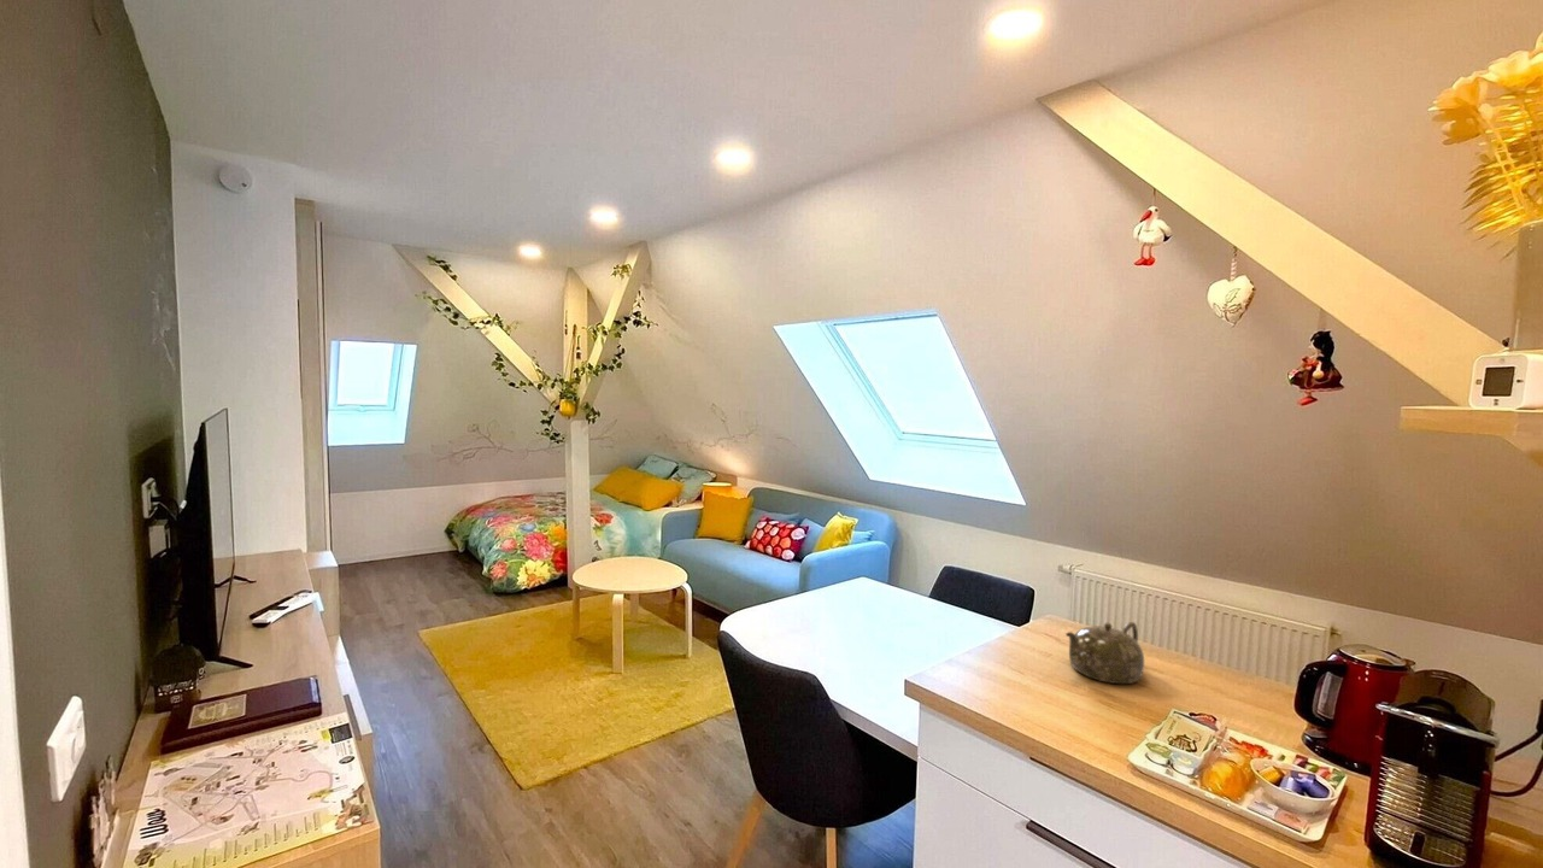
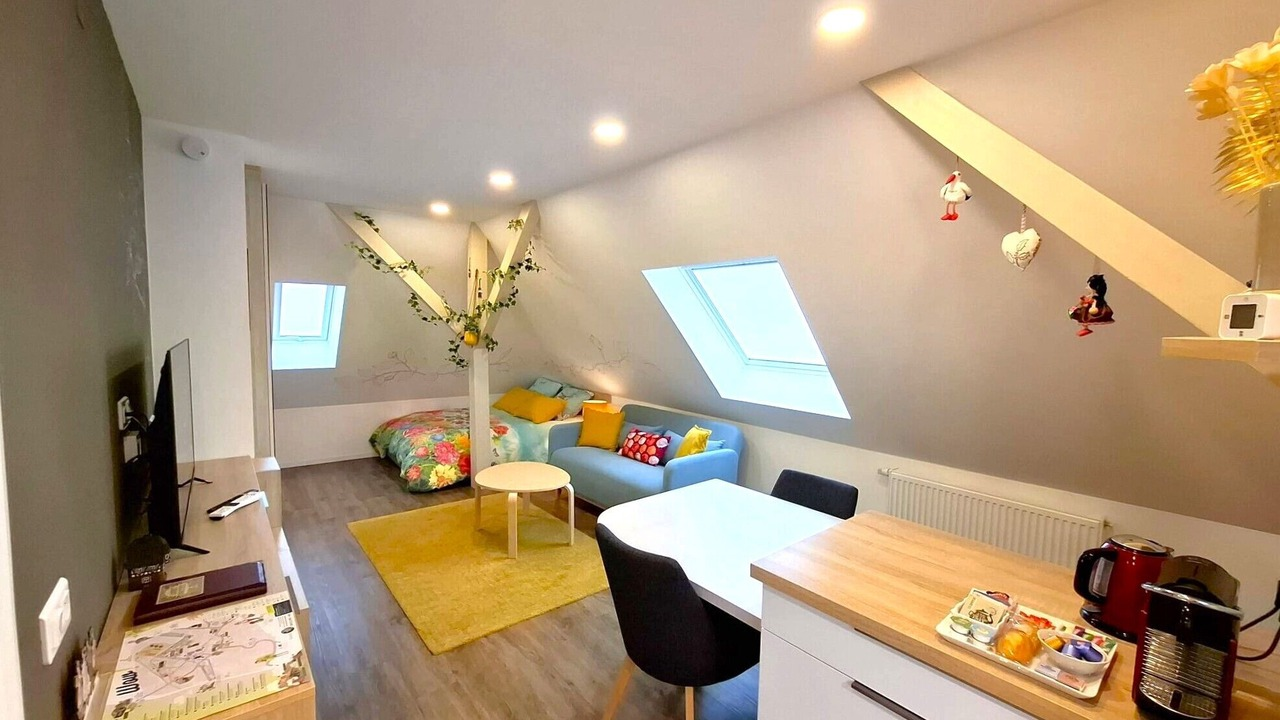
- teapot (1102, 647)
